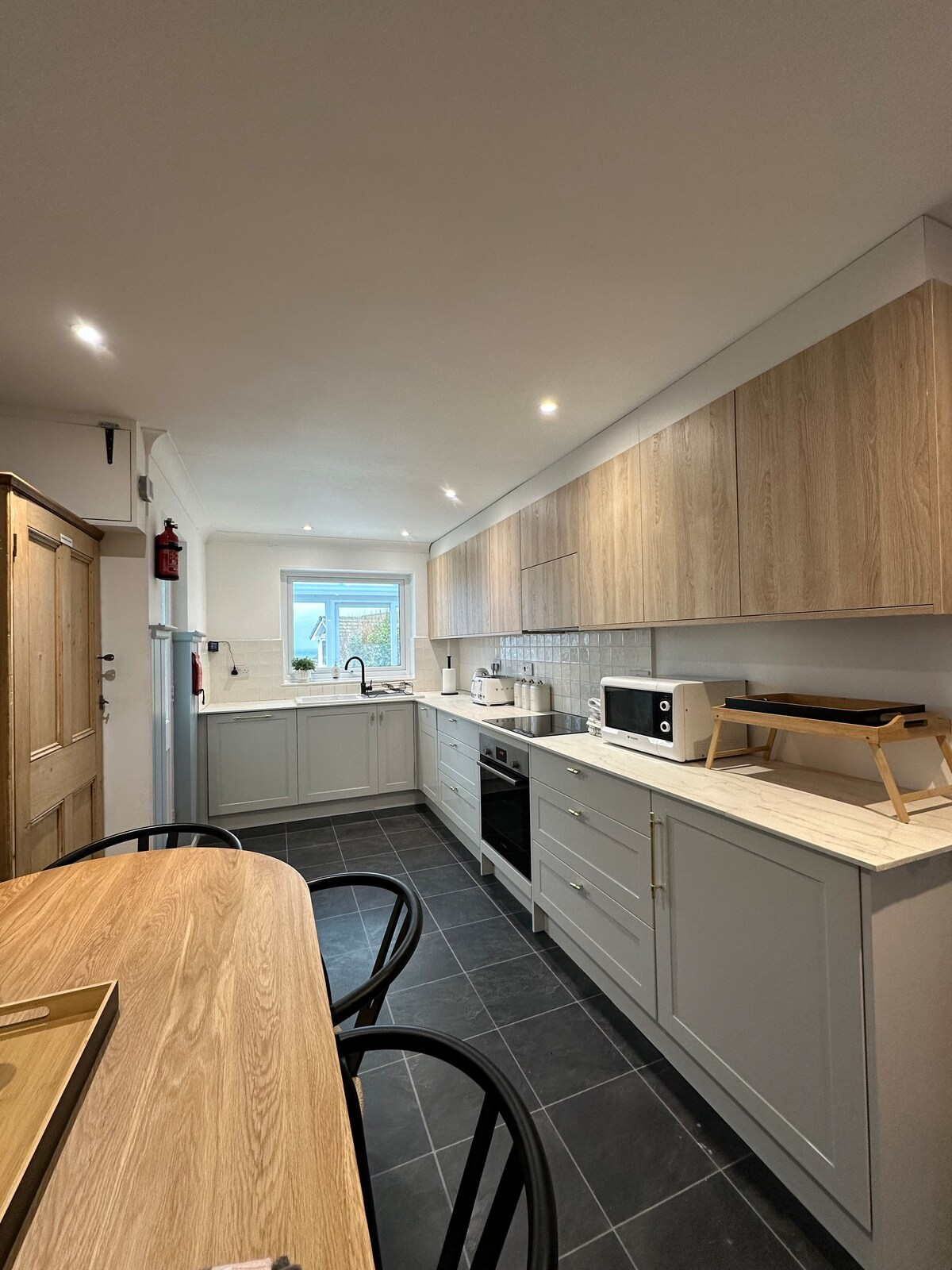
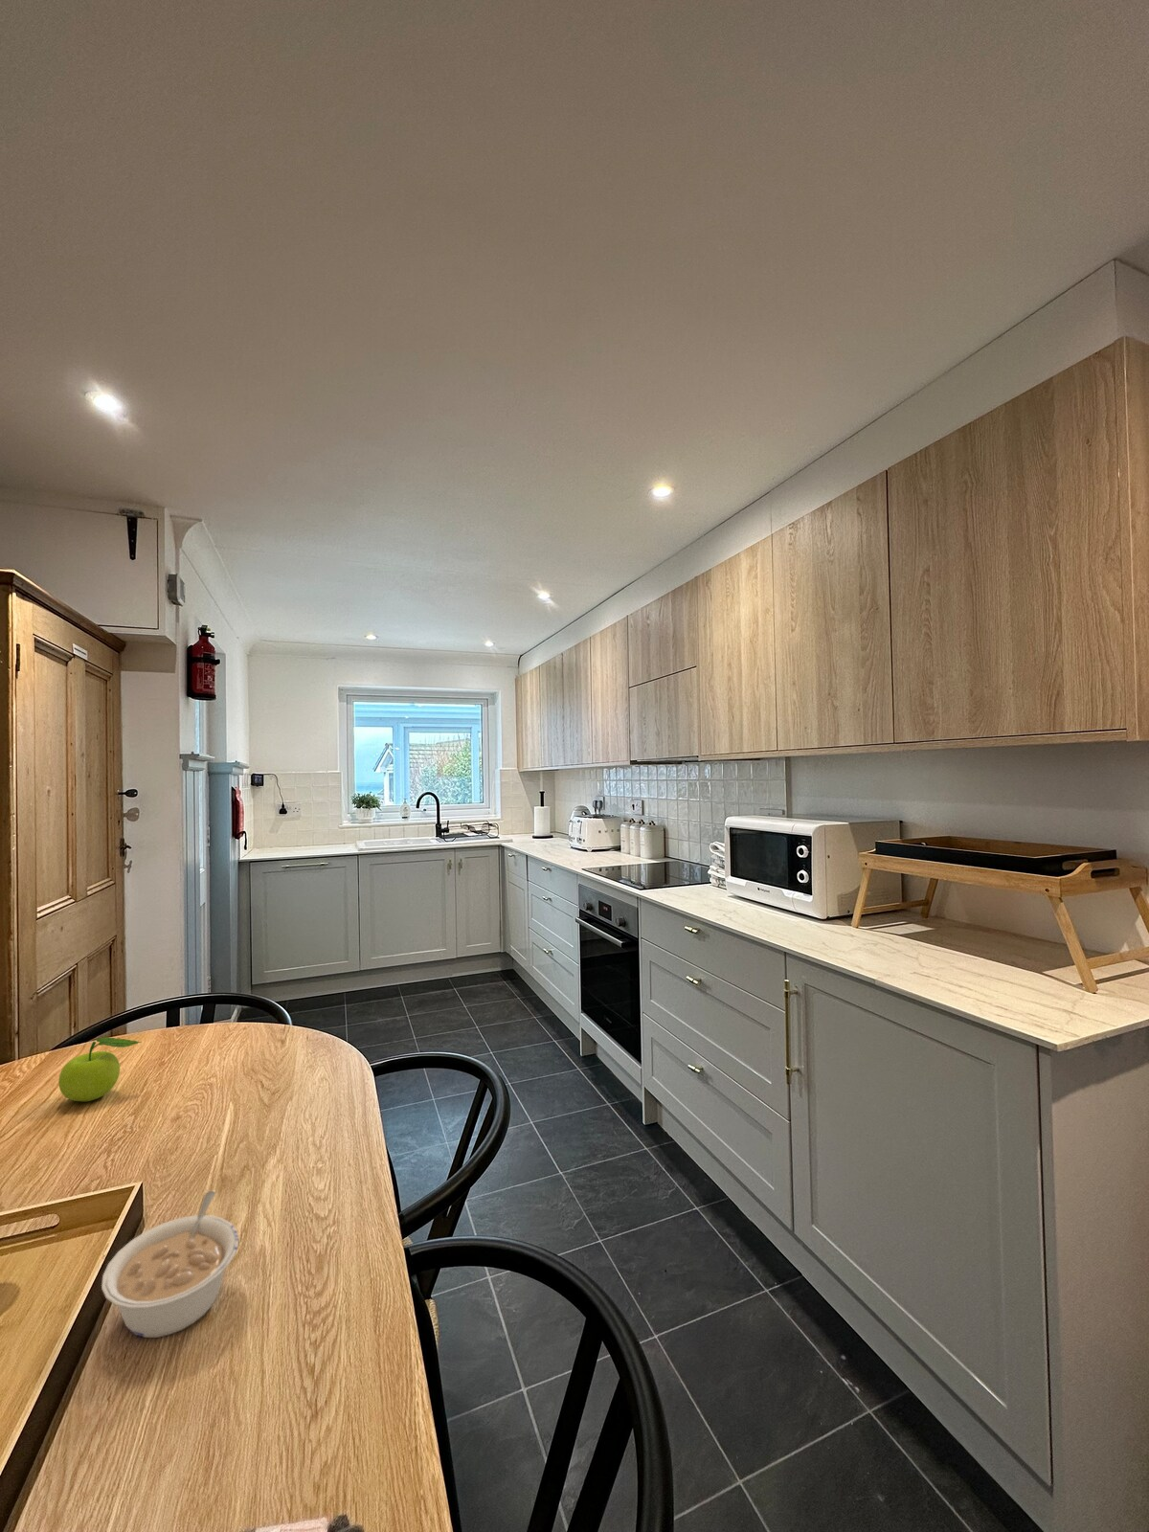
+ fruit (101, 1066)
+ legume (173, 1271)
